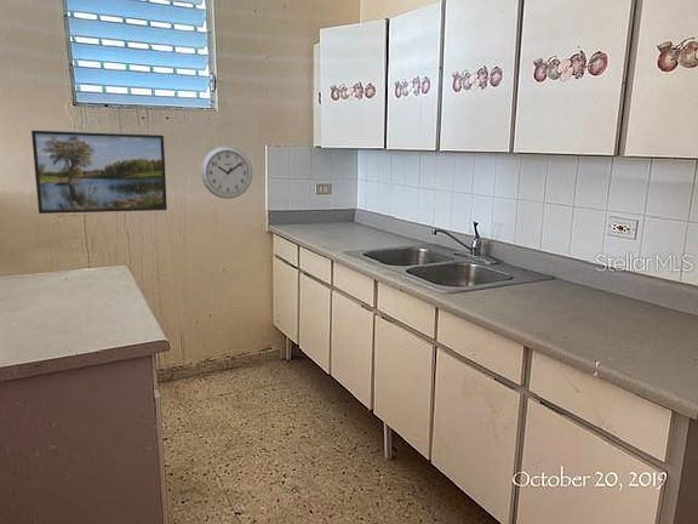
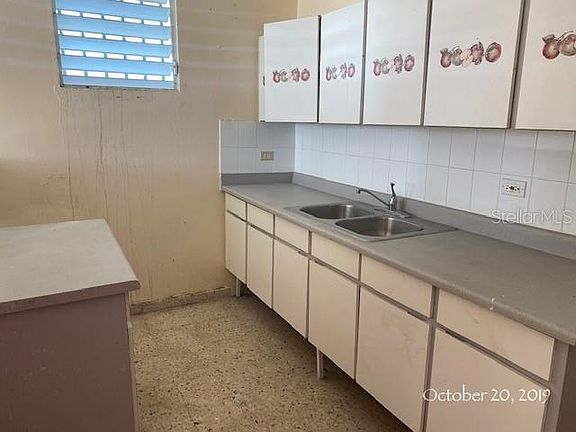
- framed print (103, 172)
- wall clock (227, 172)
